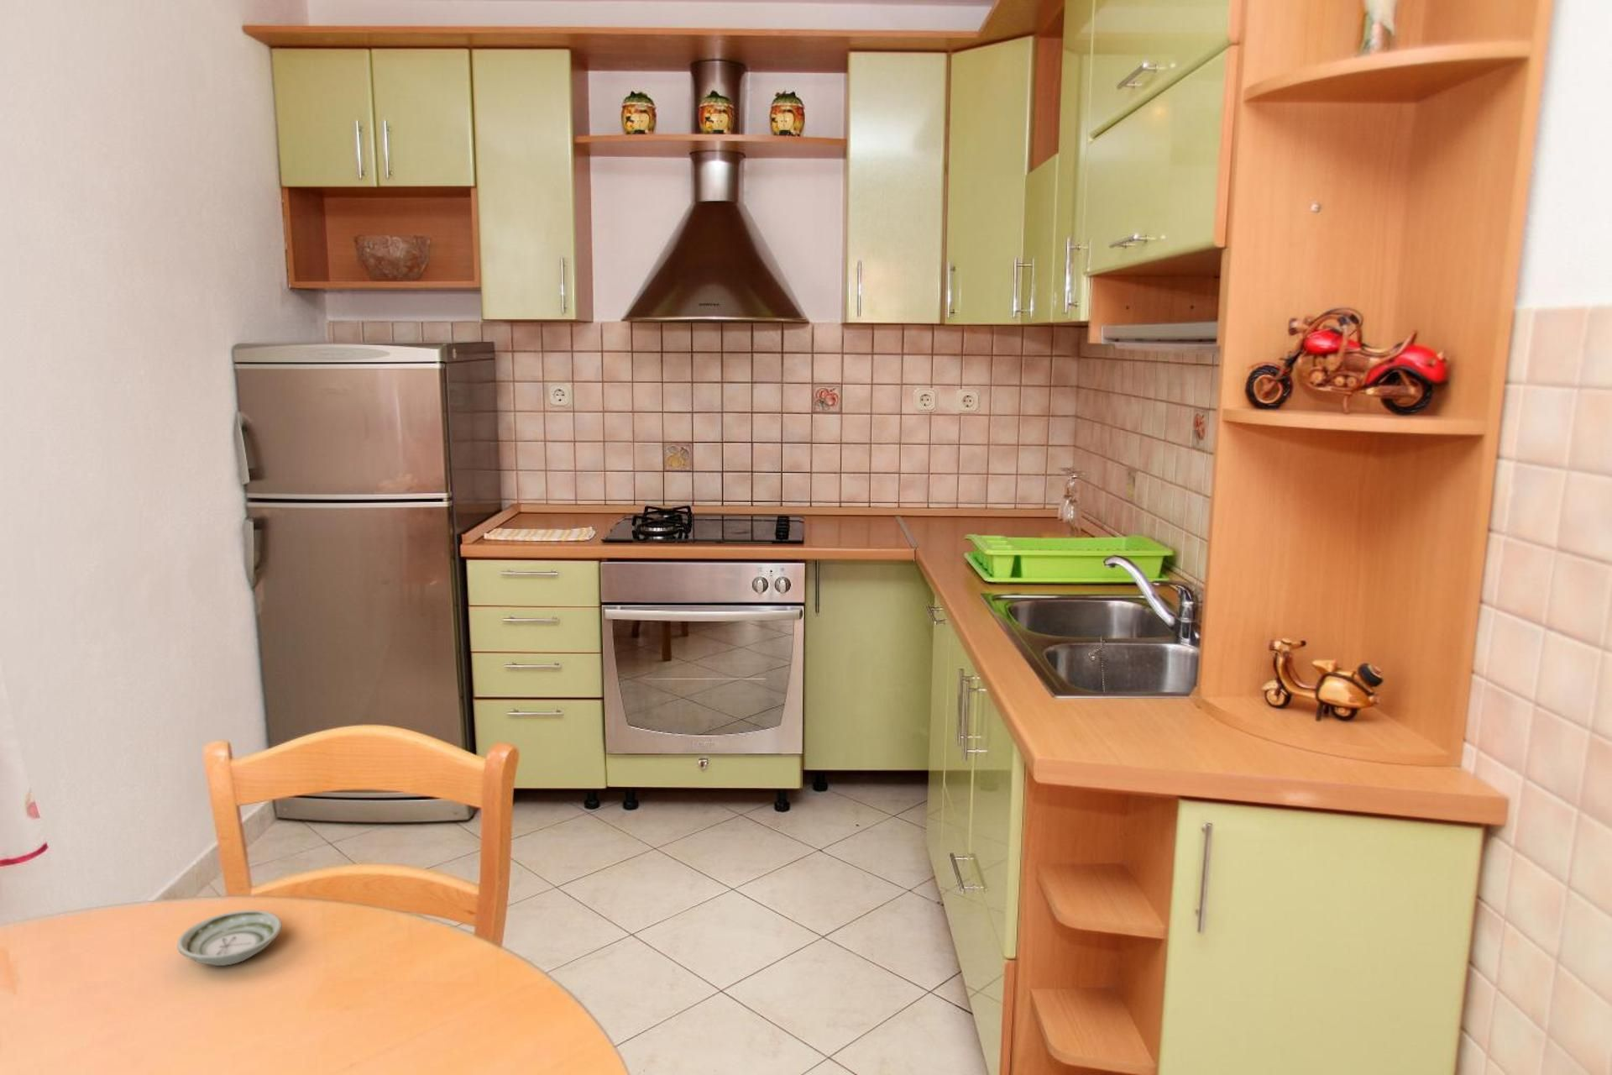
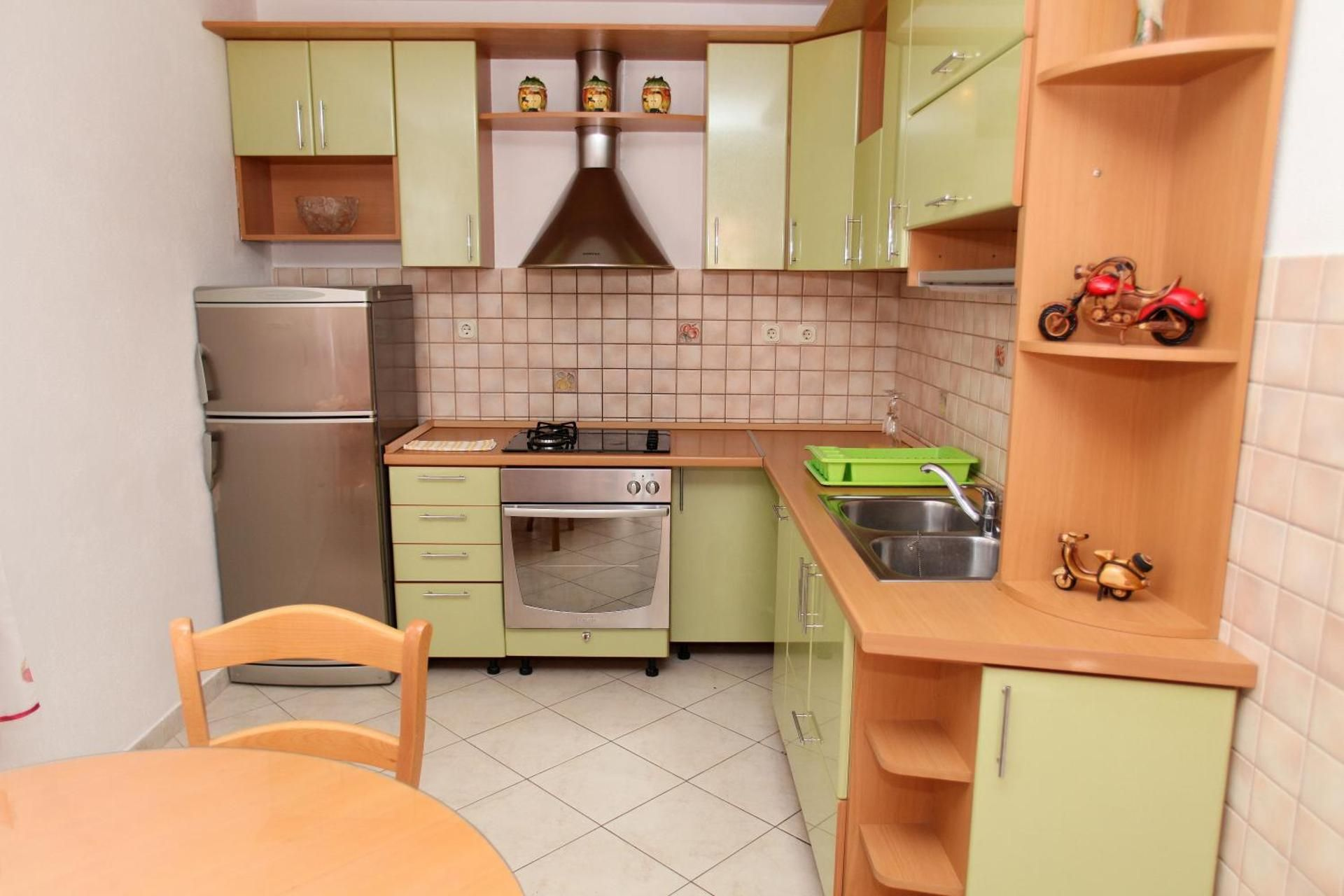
- saucer (230, 942)
